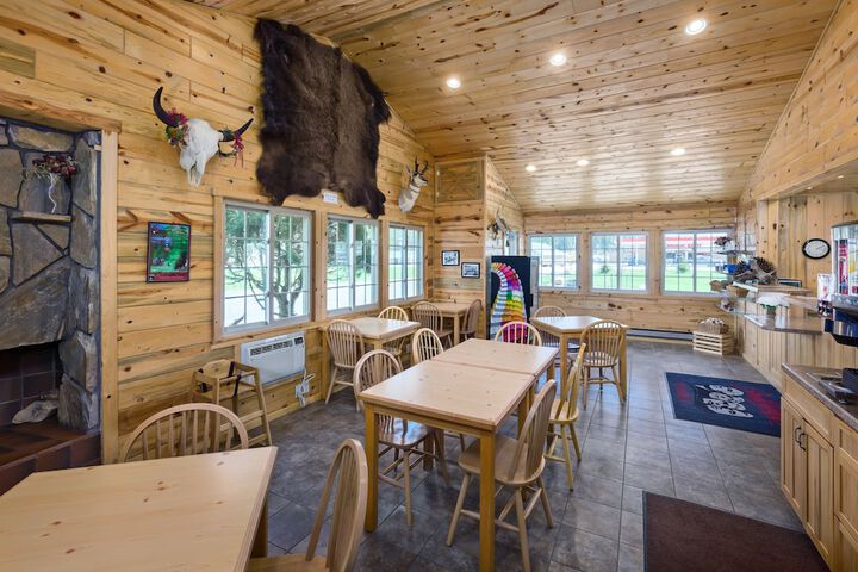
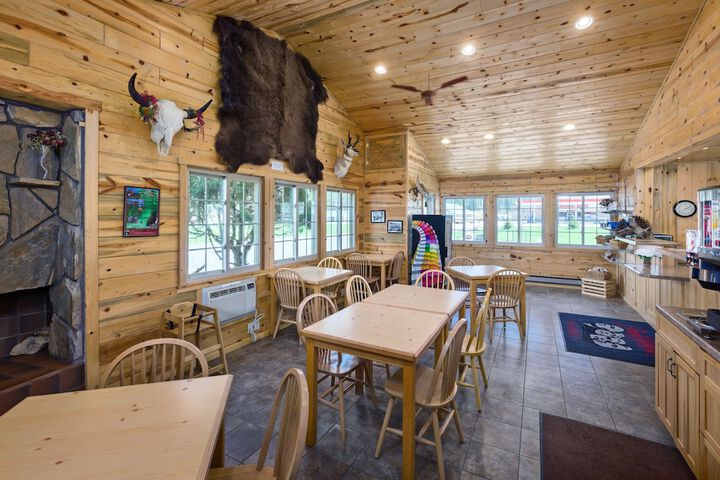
+ ceiling fan (428, 89)
